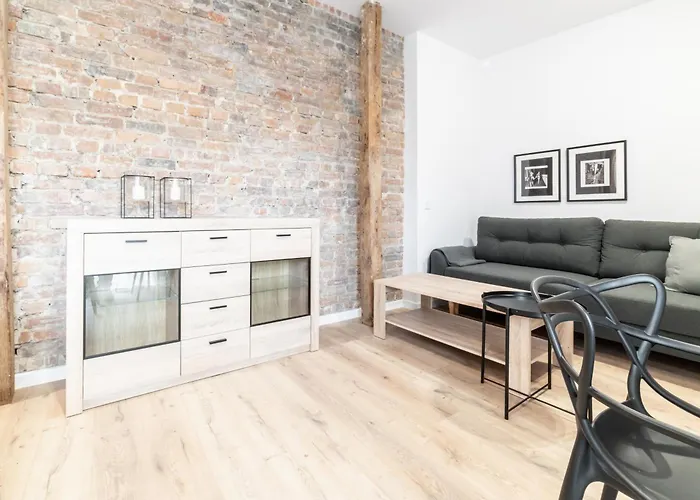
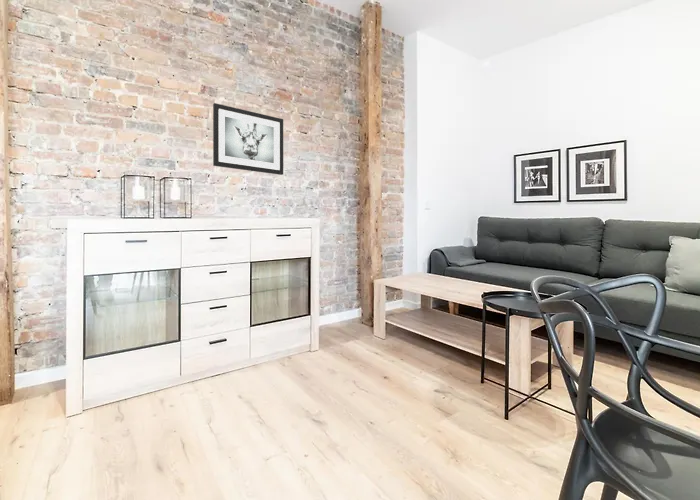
+ wall art (250, 141)
